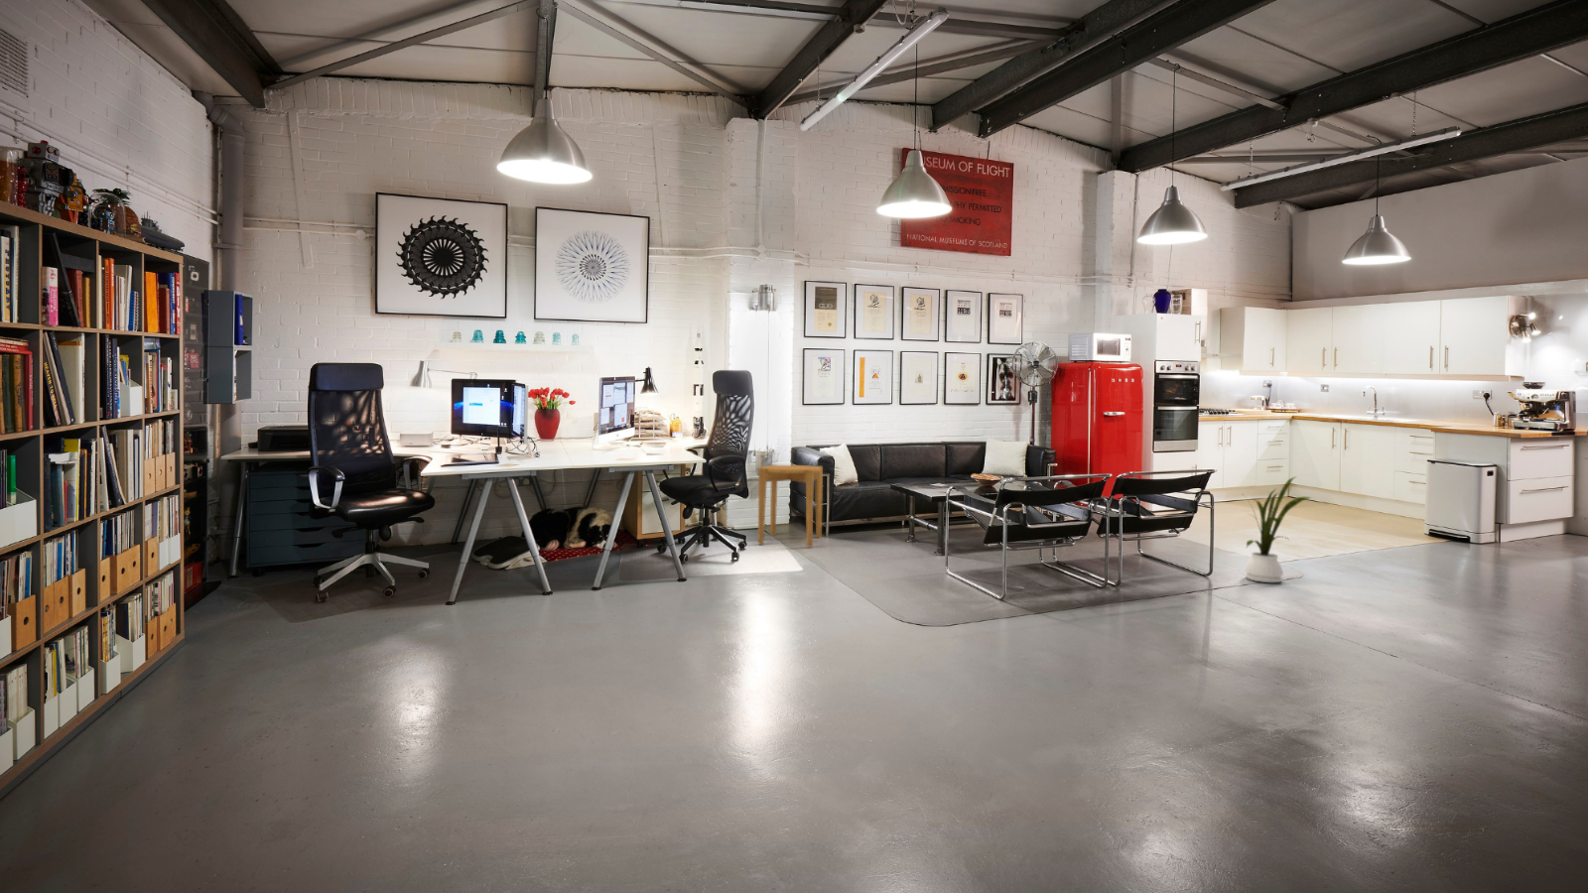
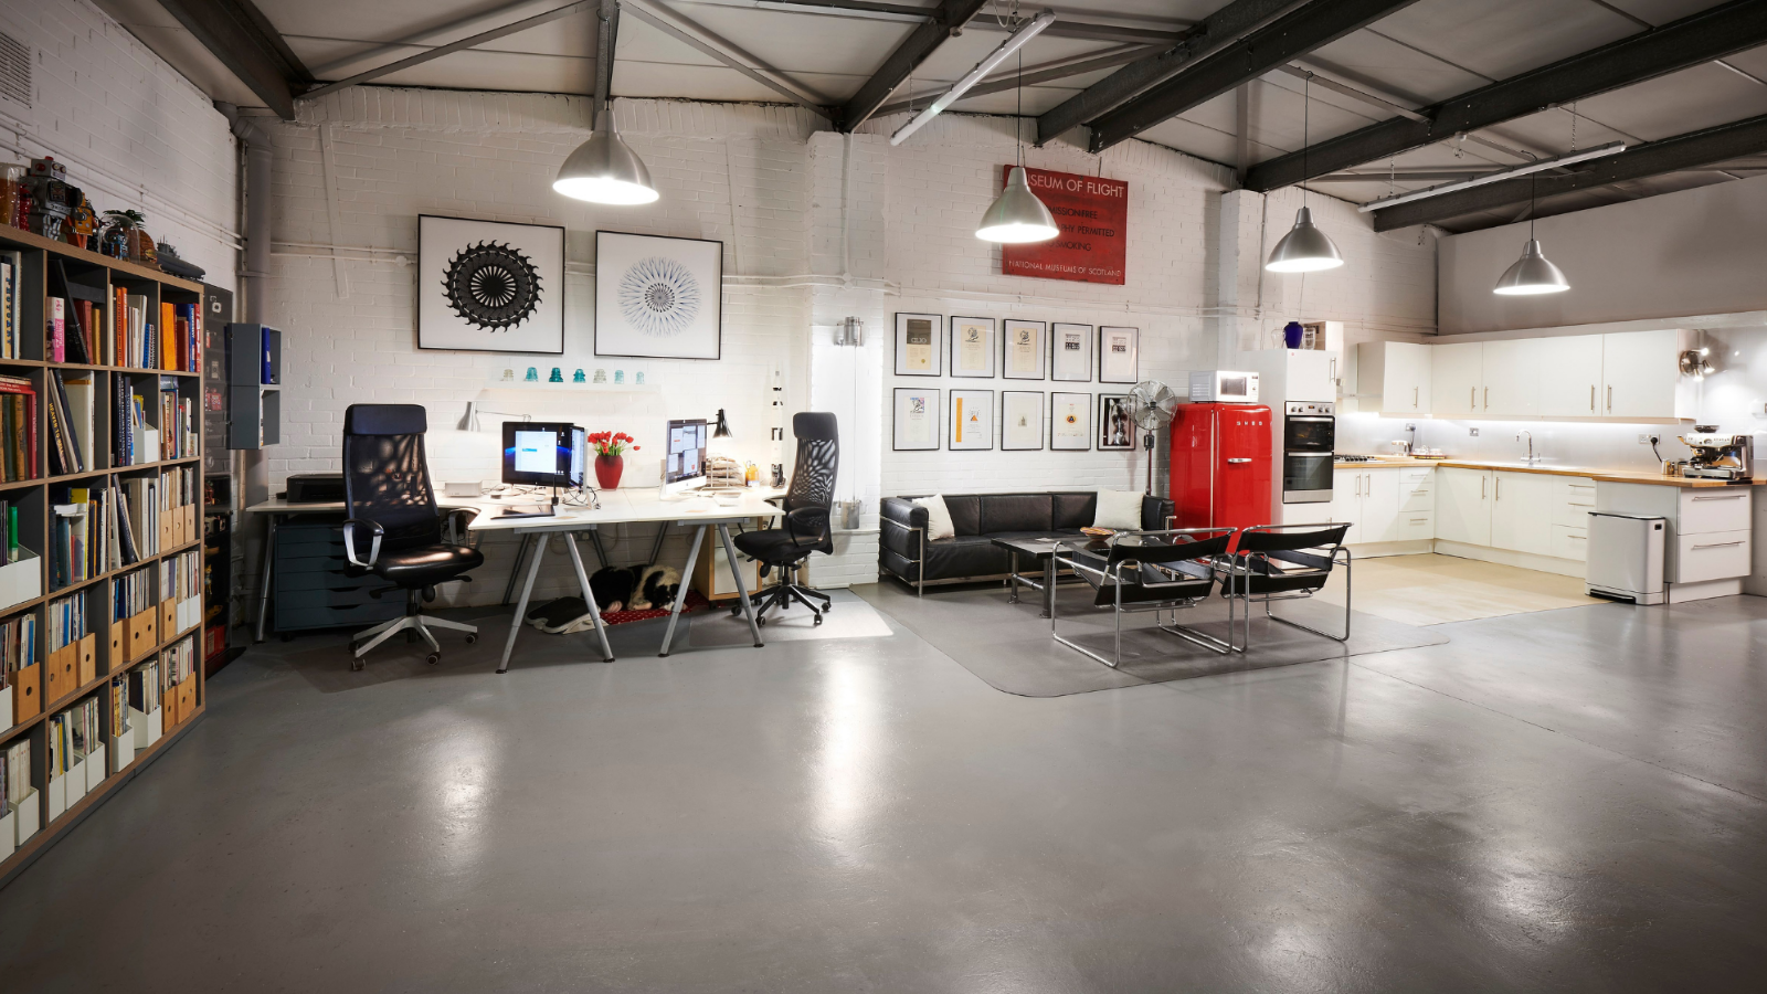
- house plant (1270, 528)
- side table (777, 503)
